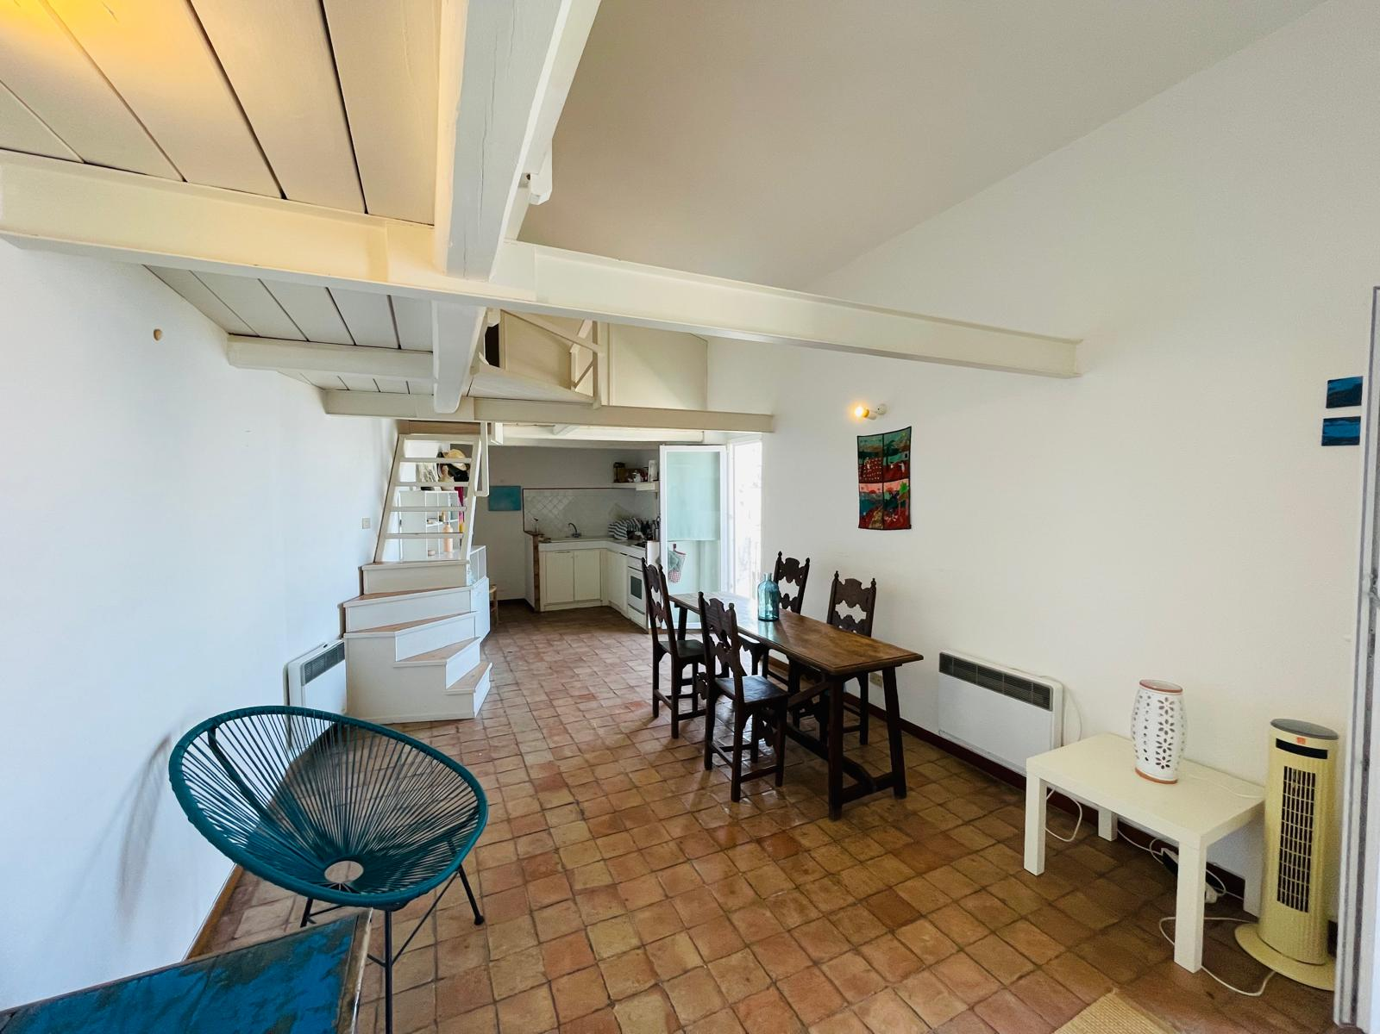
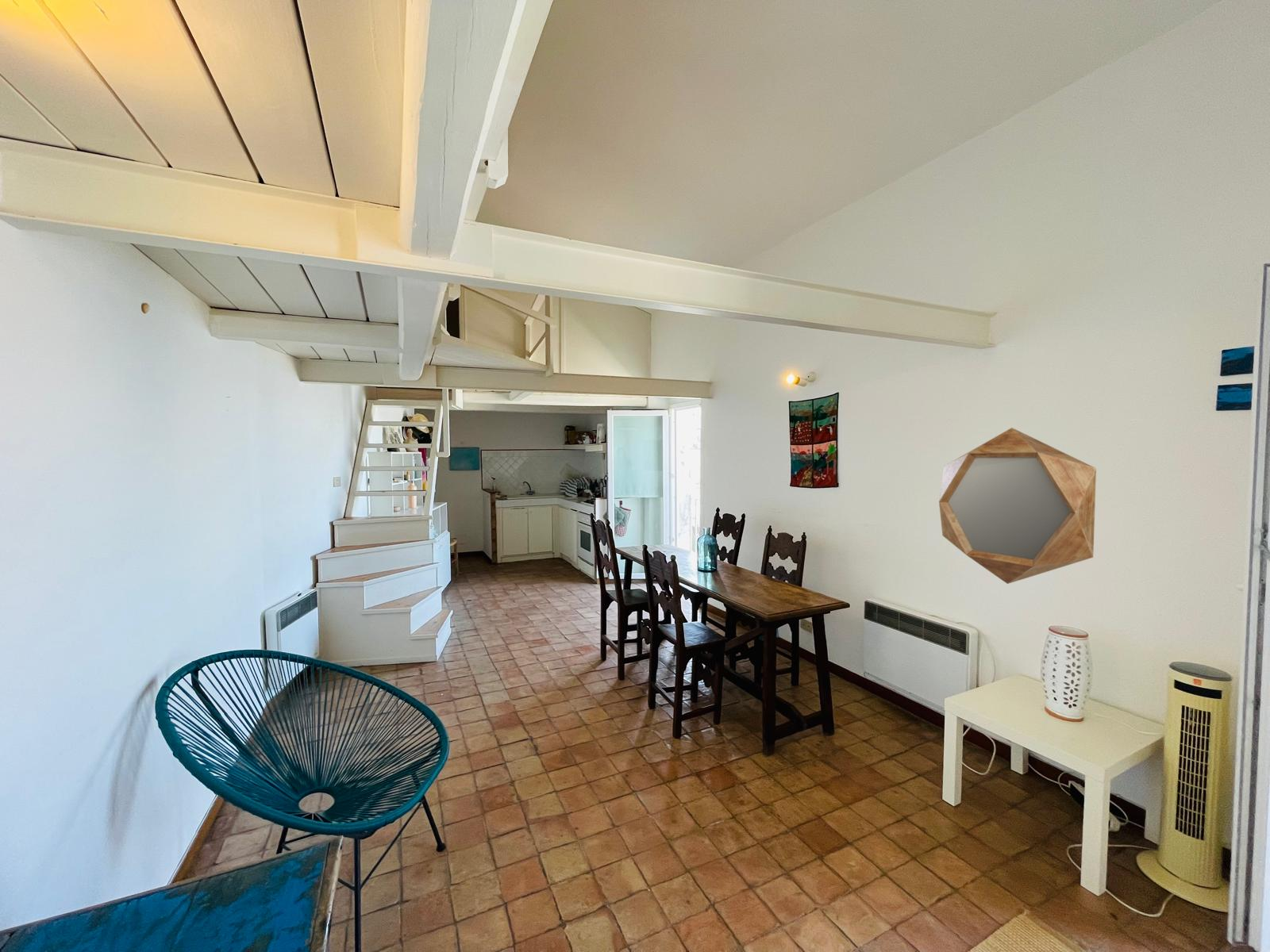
+ home mirror (1005, 506)
